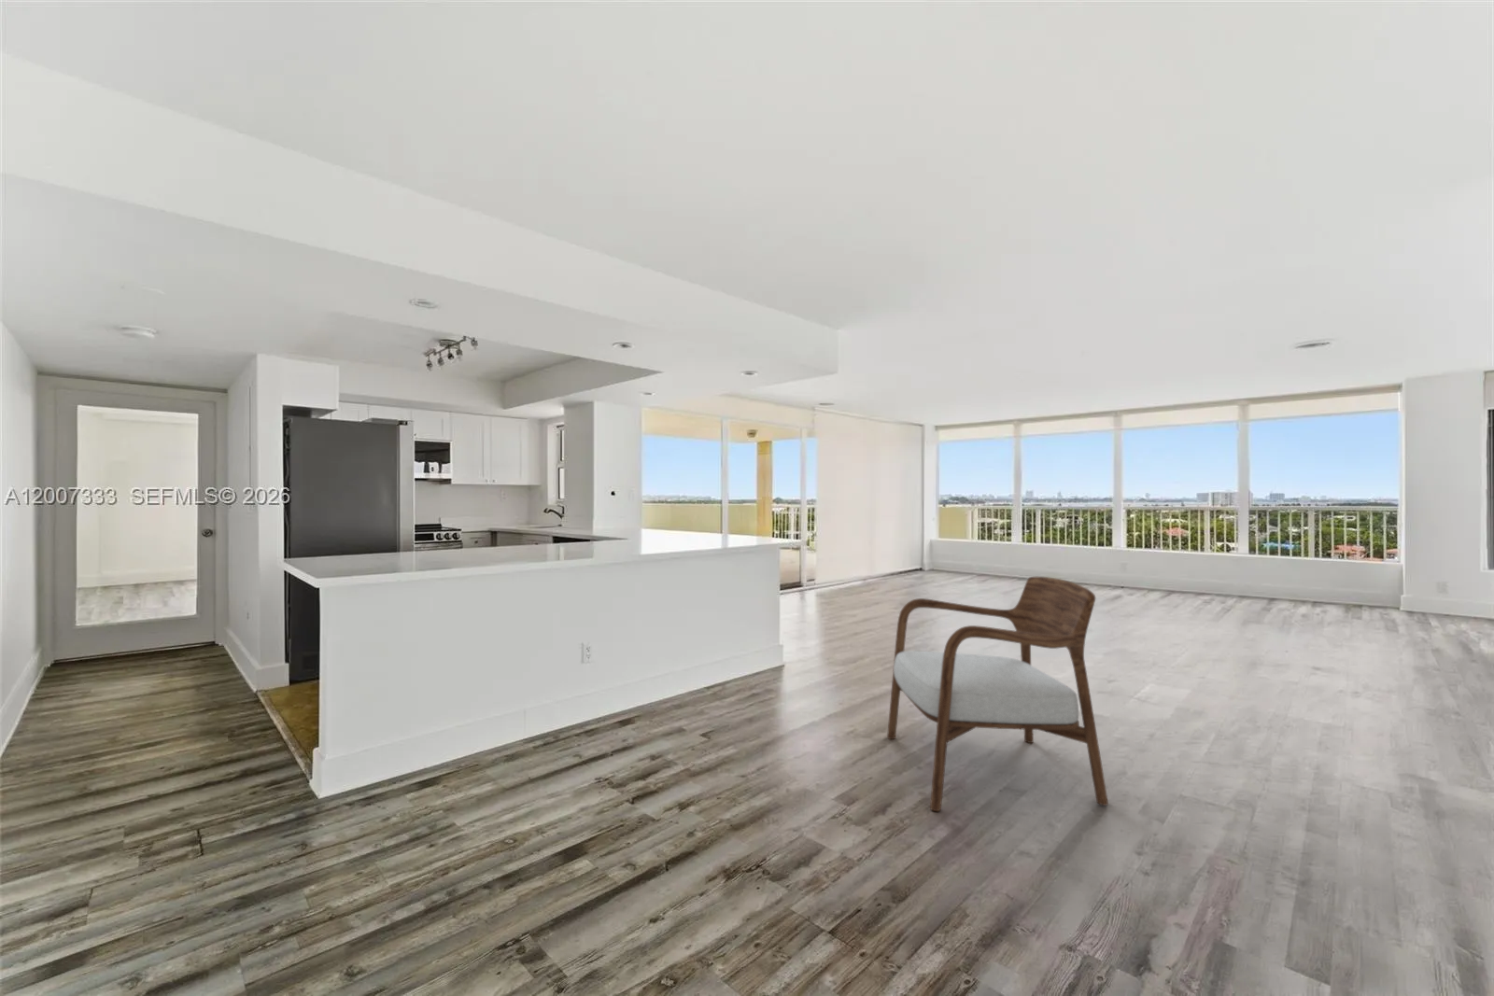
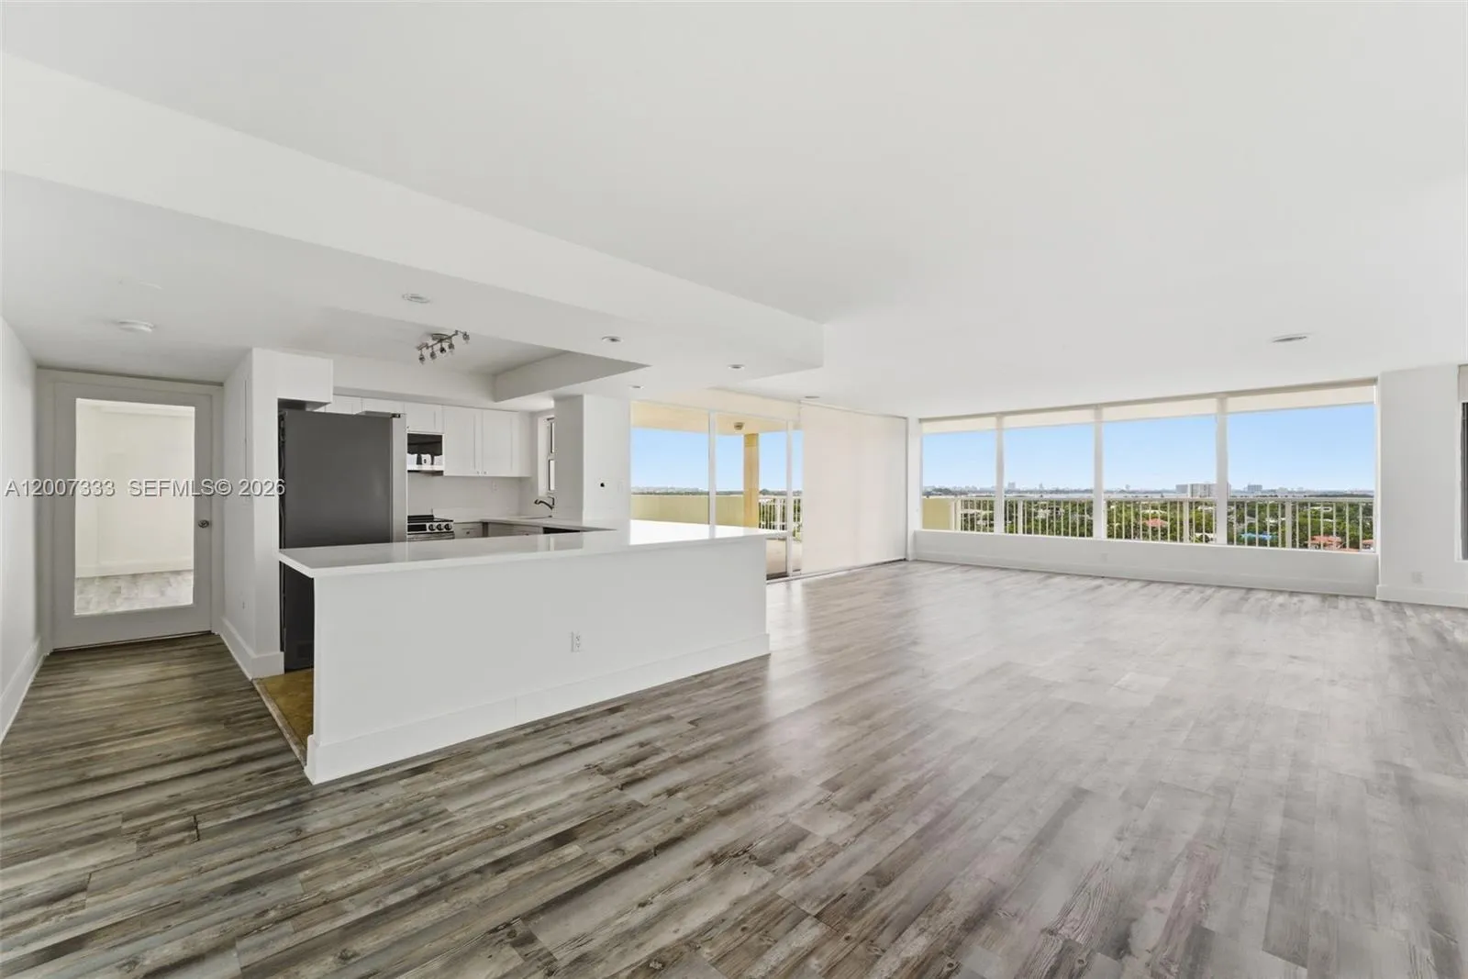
- armchair (985, 674)
